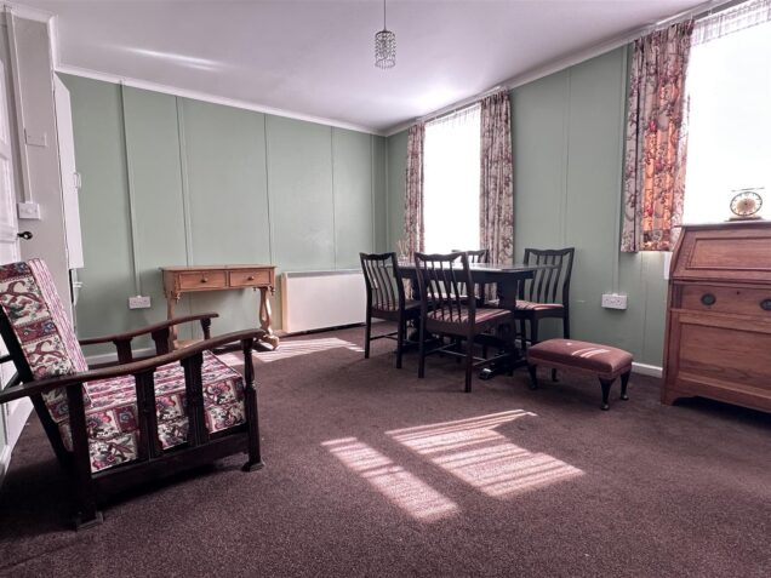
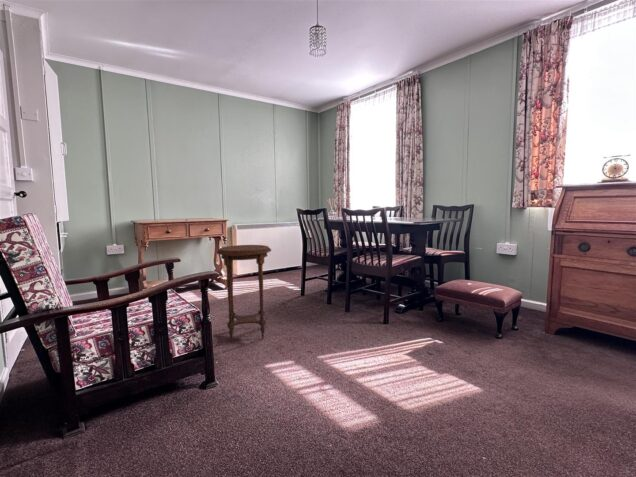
+ side table (232, 291)
